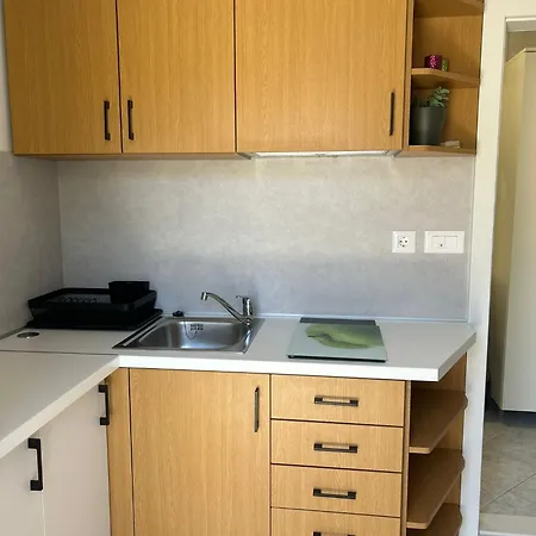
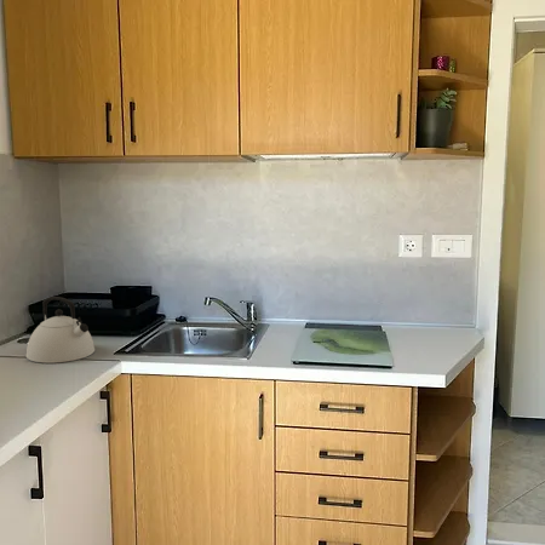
+ kettle (61, 325)
